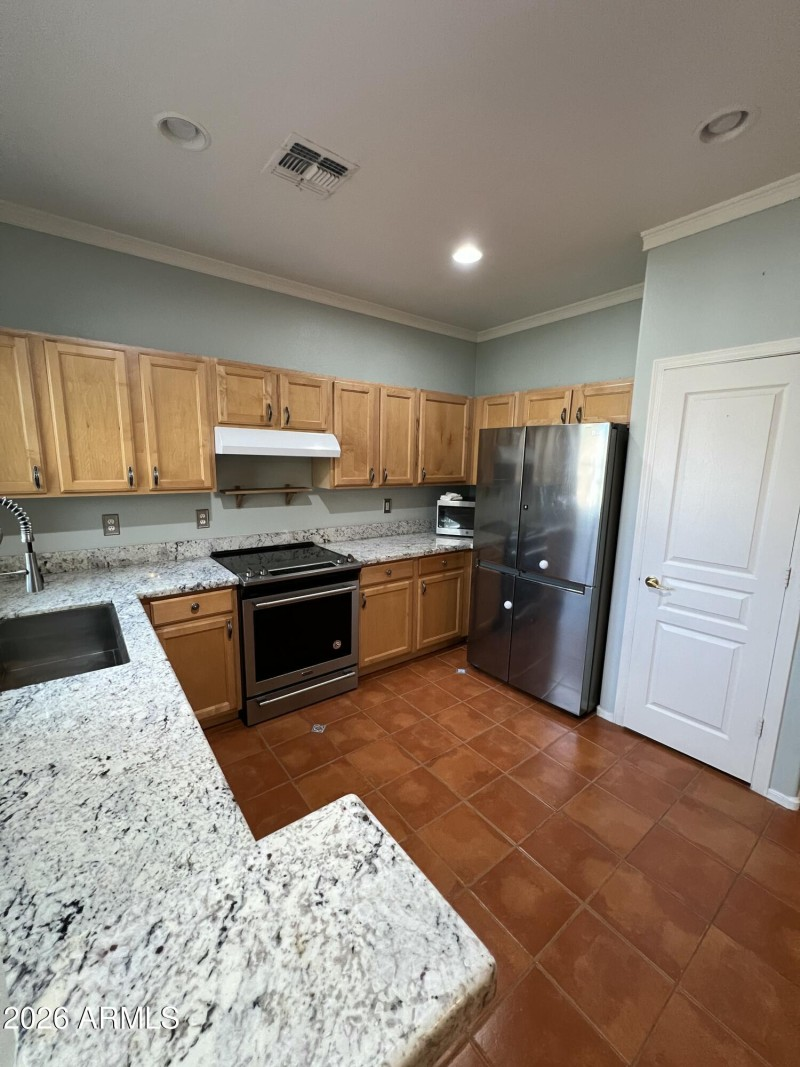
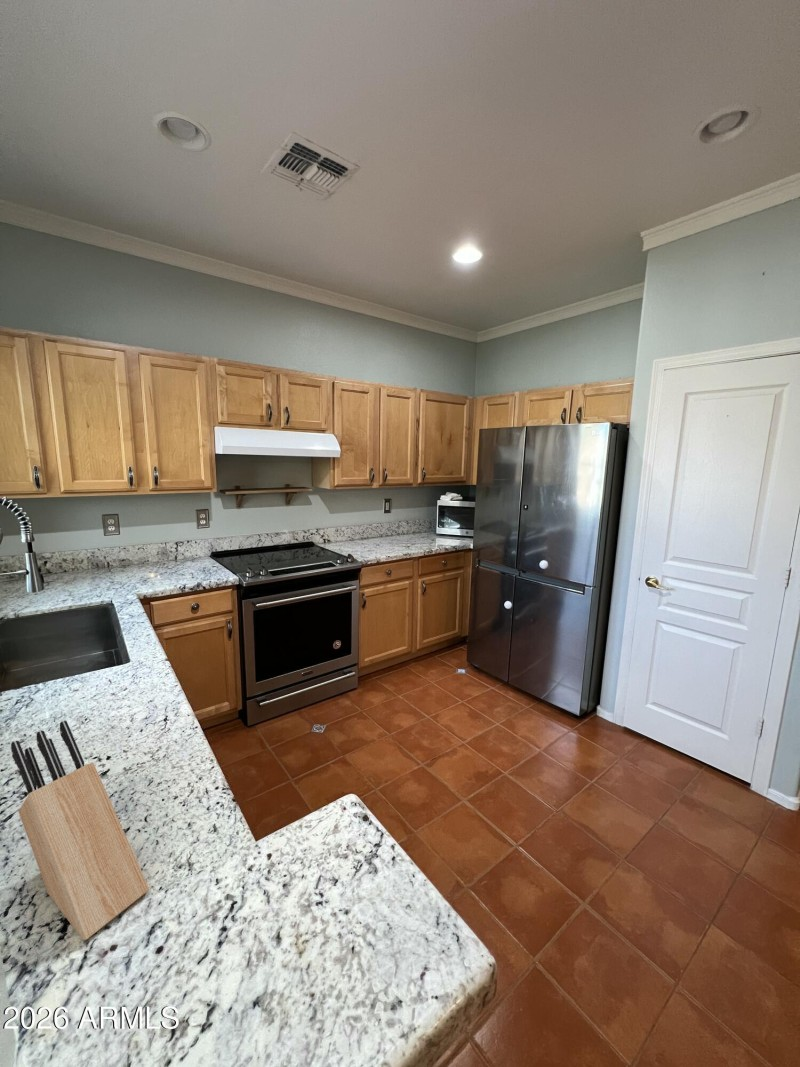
+ knife block (73, 814)
